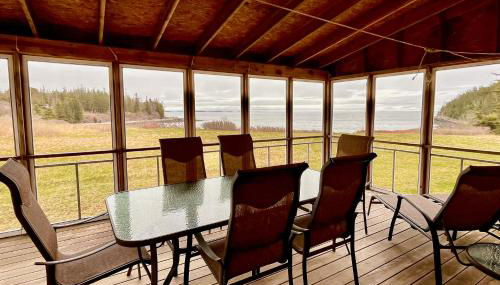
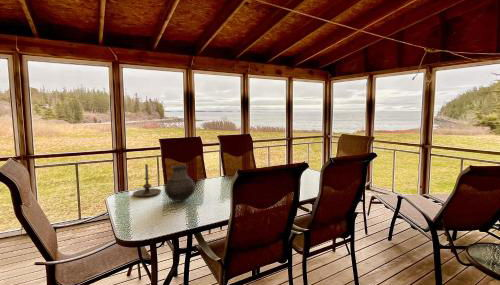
+ candle holder (146, 178)
+ vase (180, 183)
